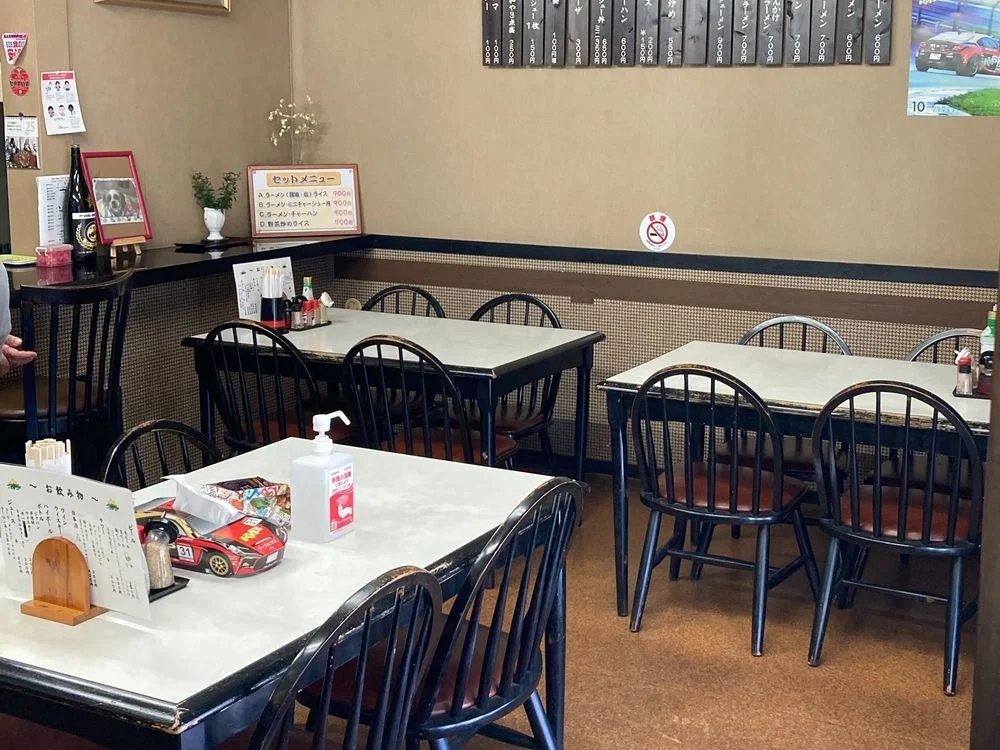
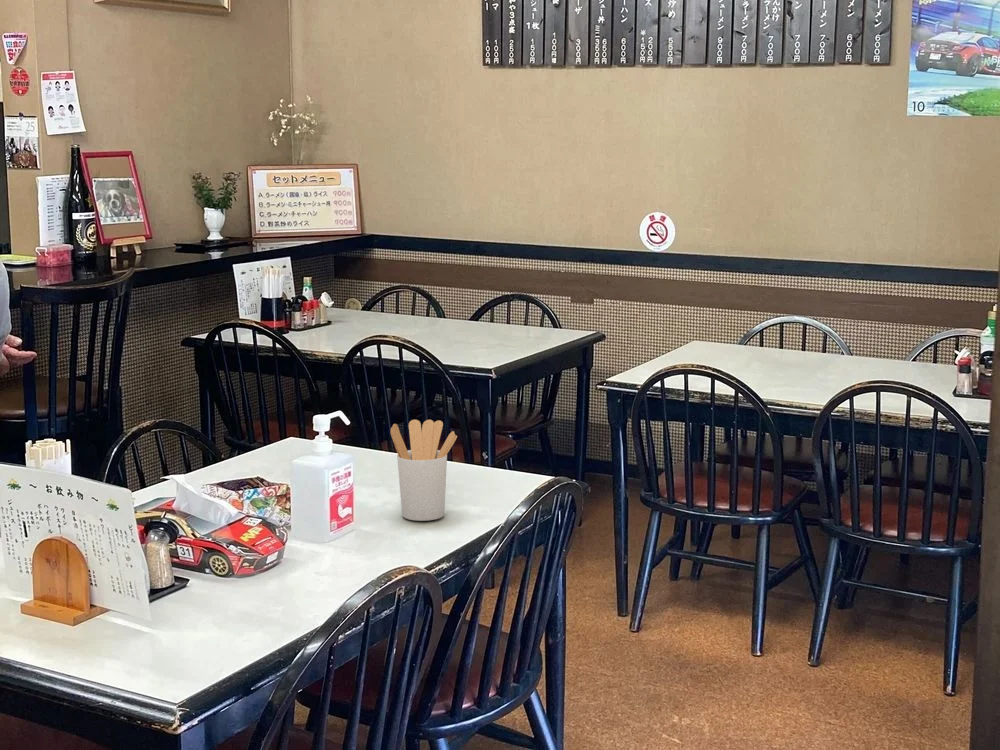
+ utensil holder (423, 467)
